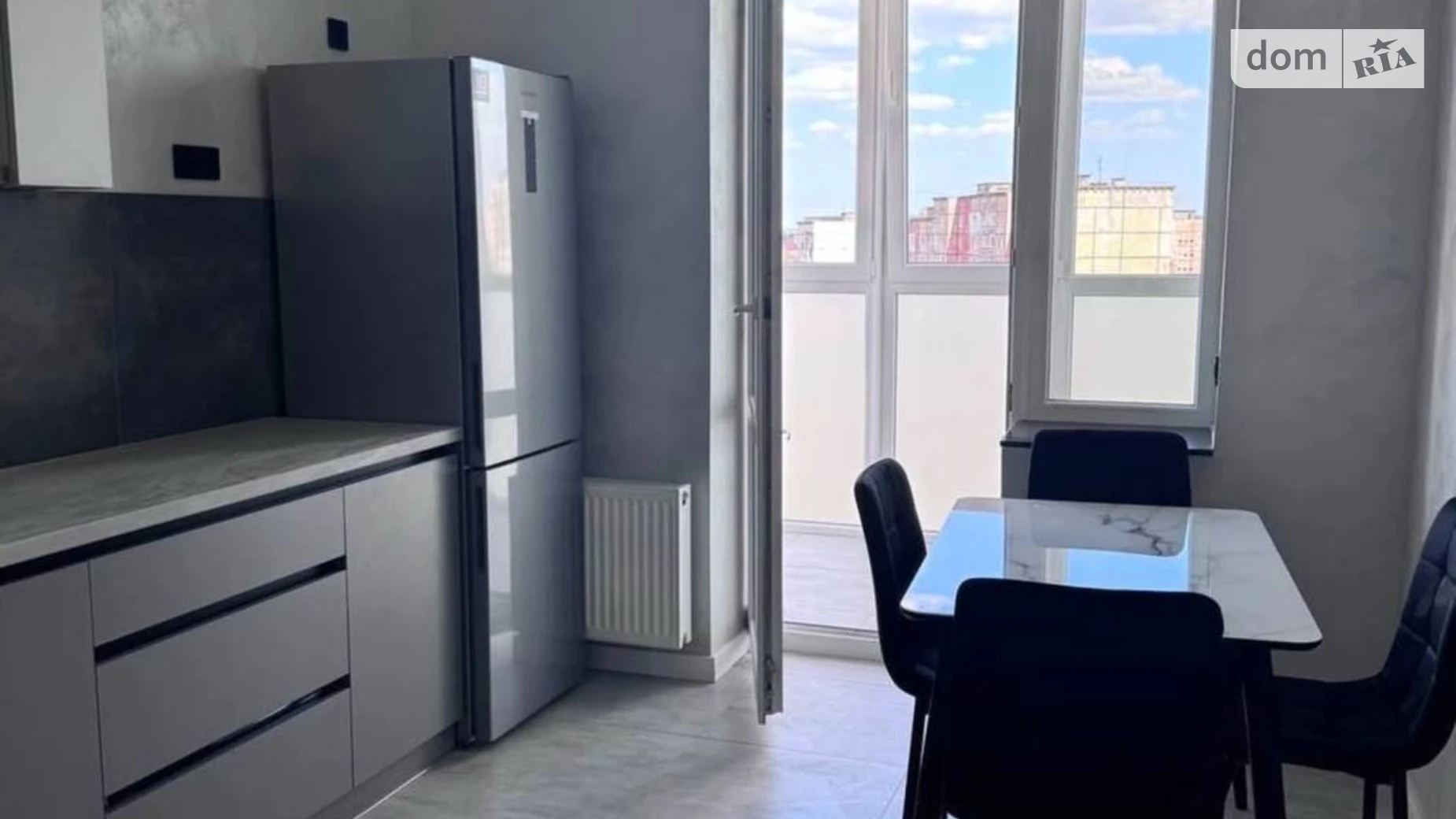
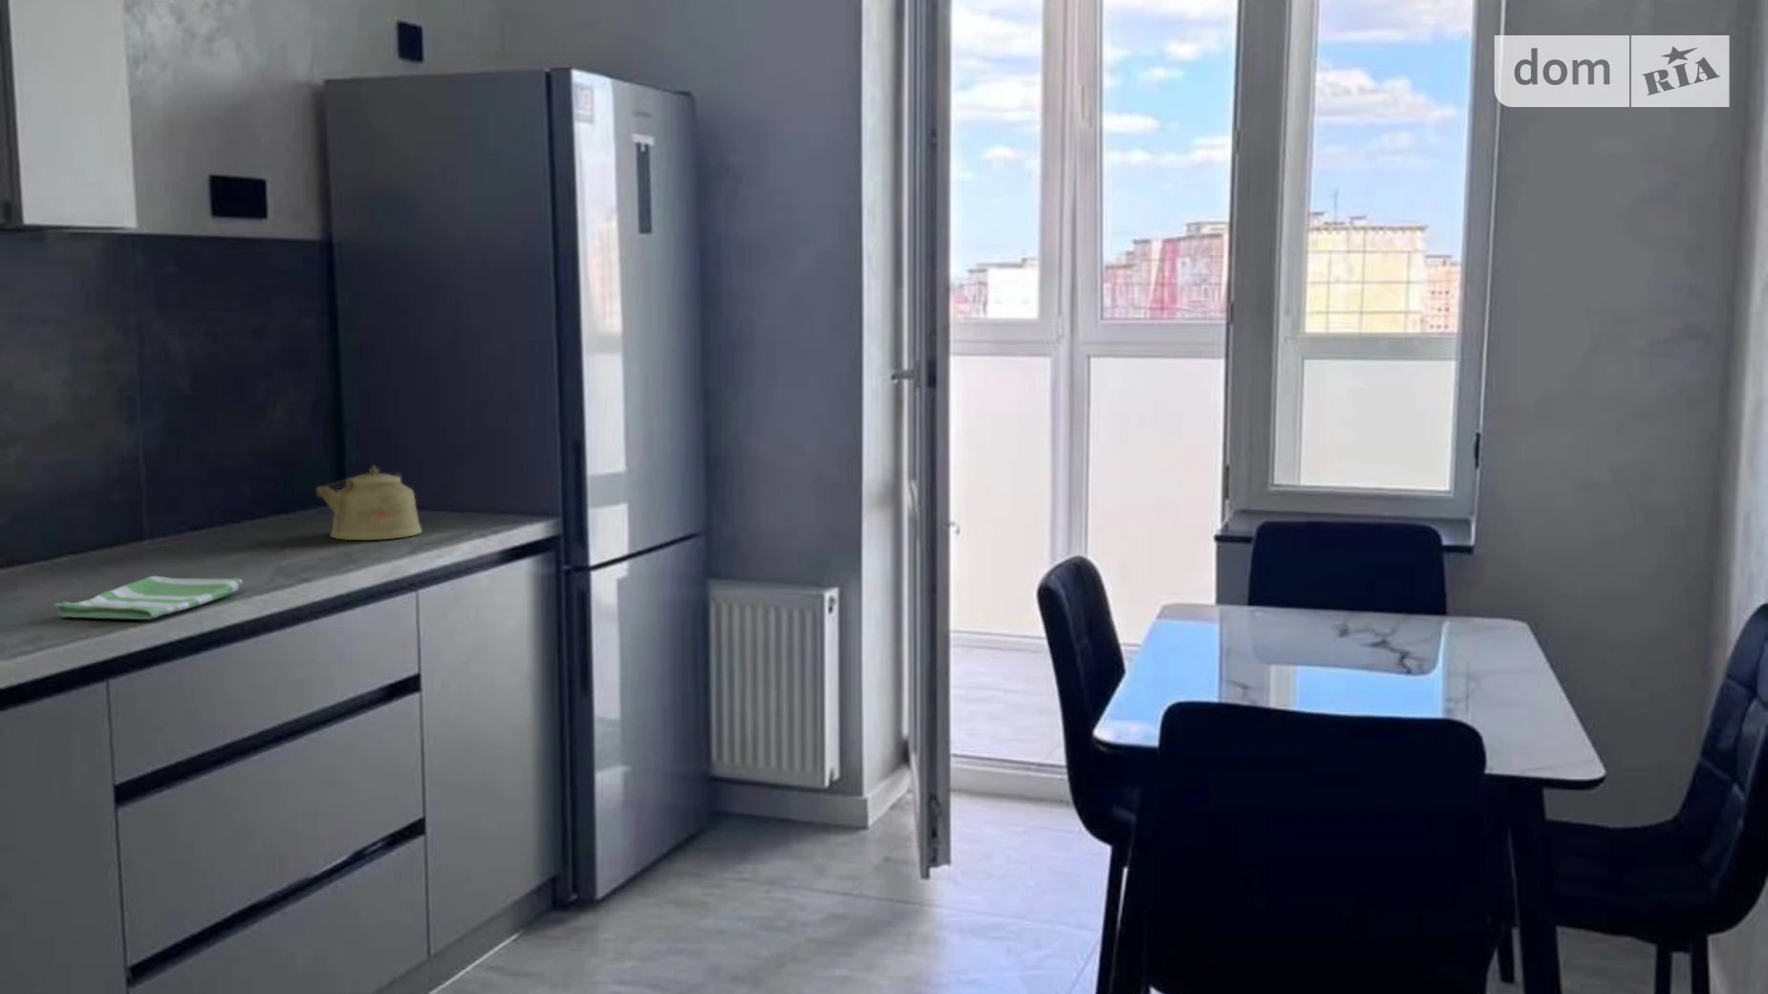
+ kettle (365, 500)
+ dish towel (152, 596)
